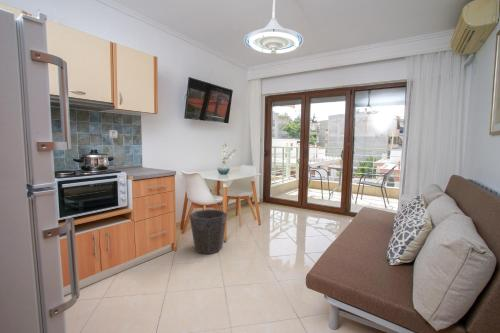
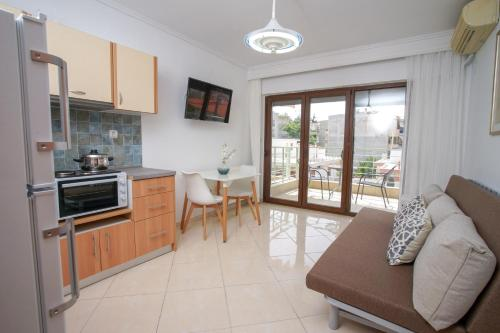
- waste bin (208, 231)
